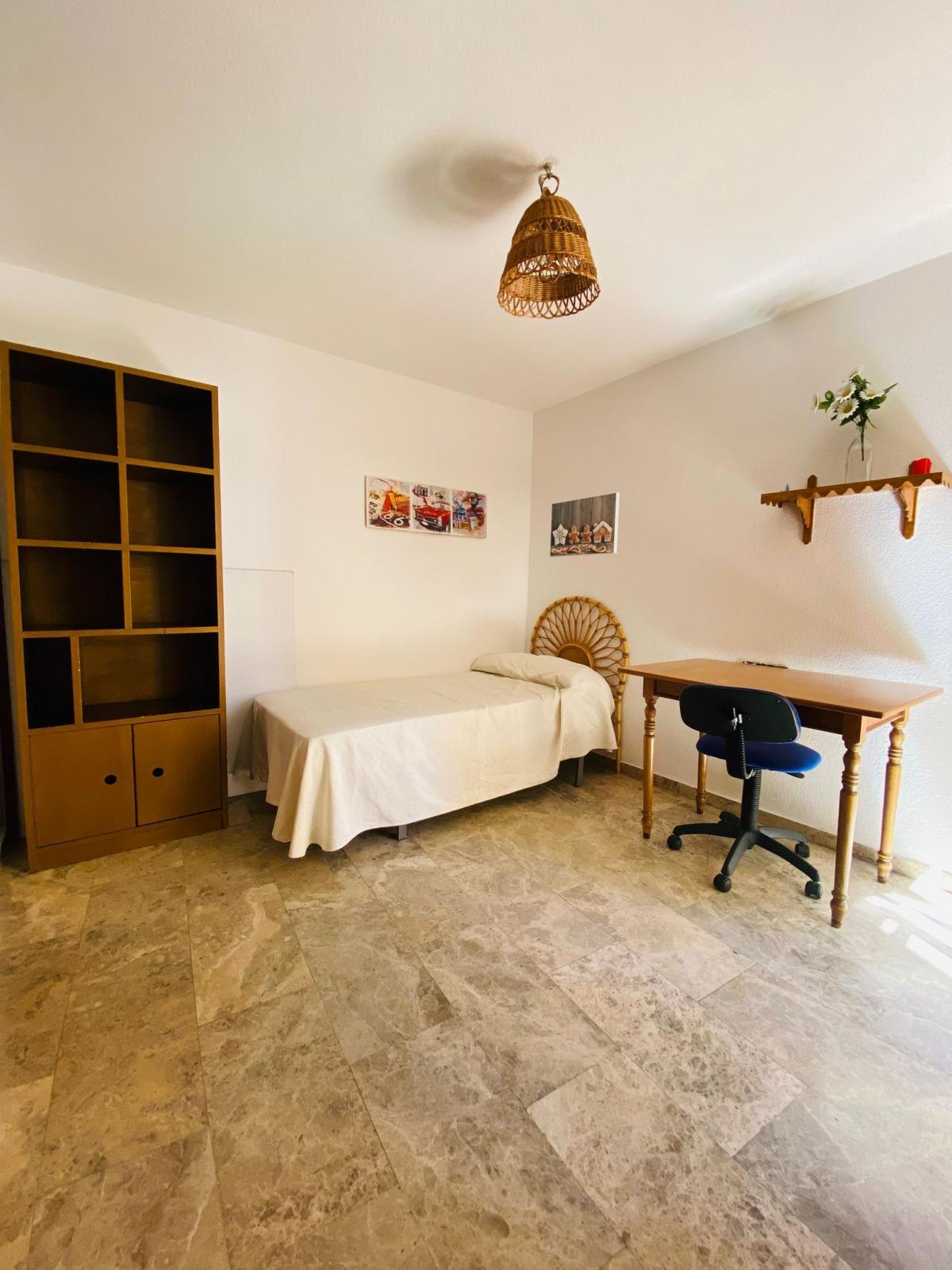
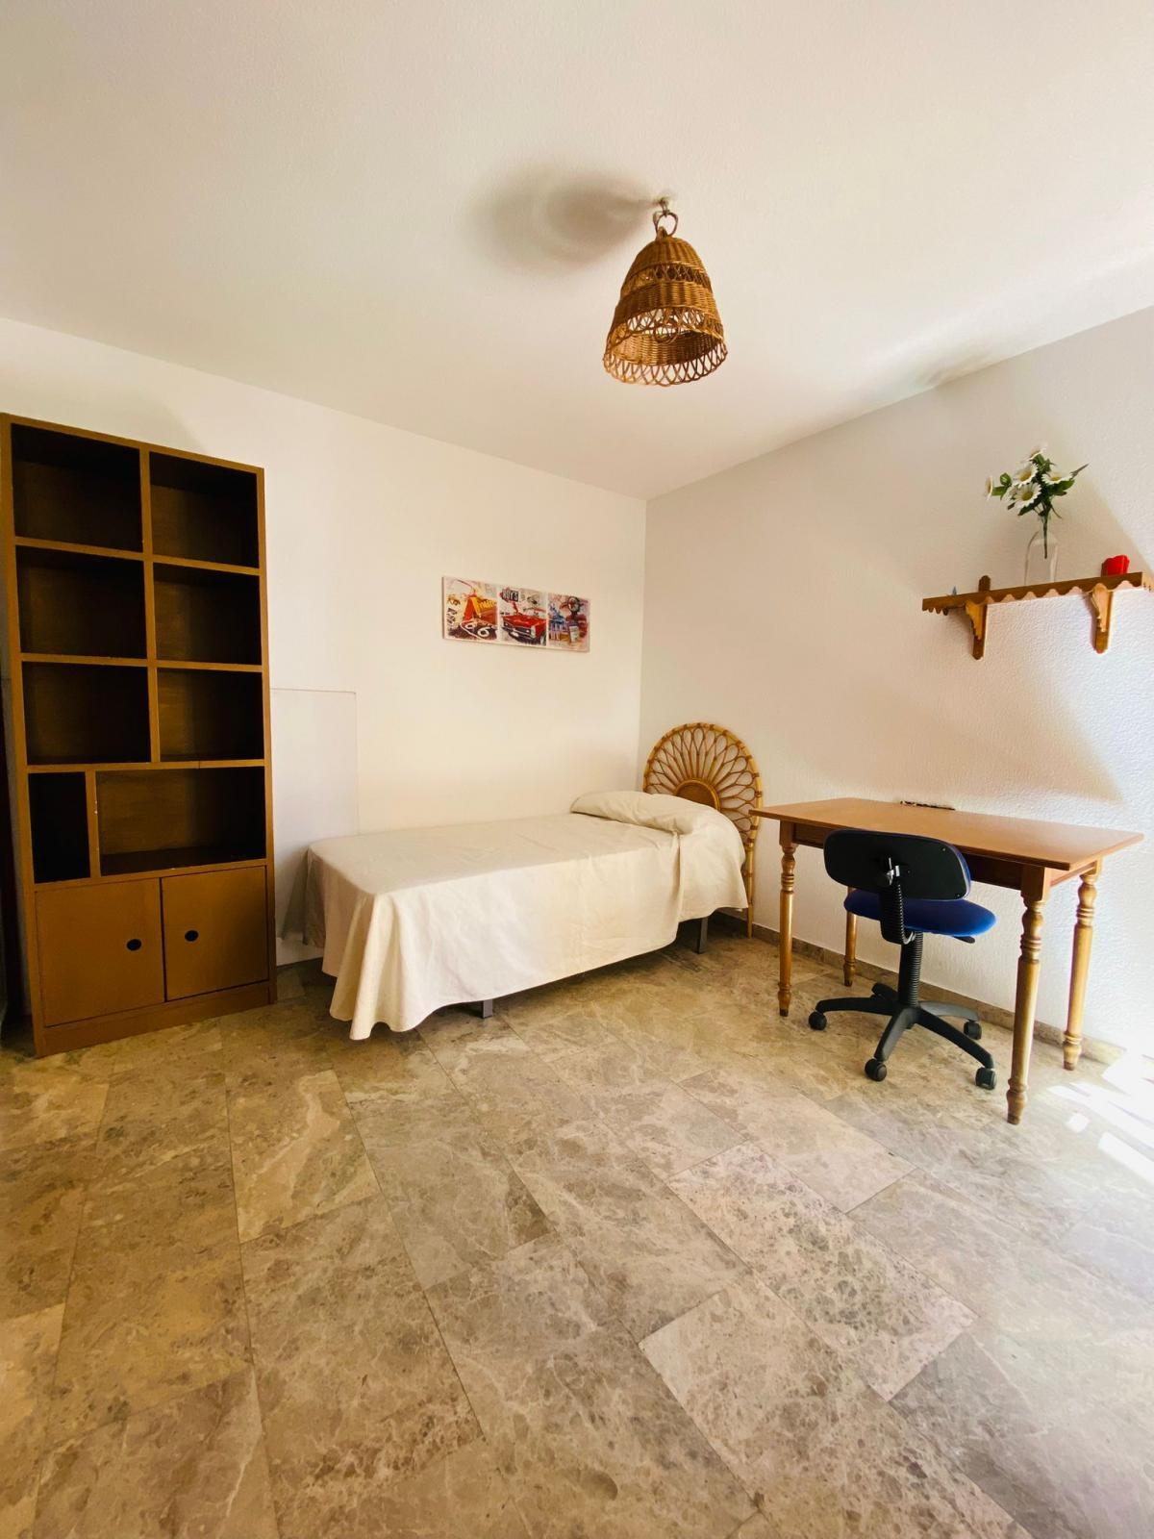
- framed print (582, 527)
